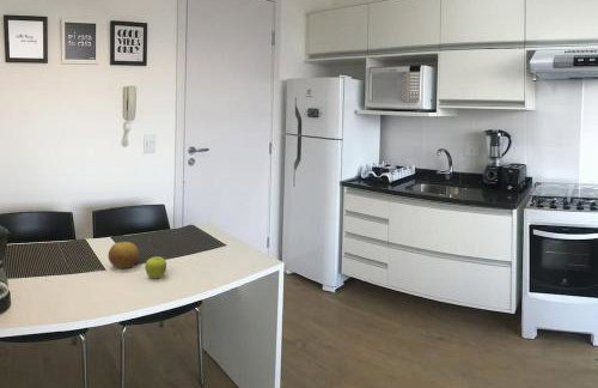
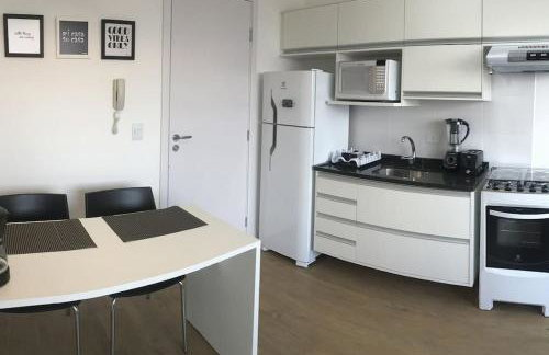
- fruit (155, 267)
- fruit (123, 254)
